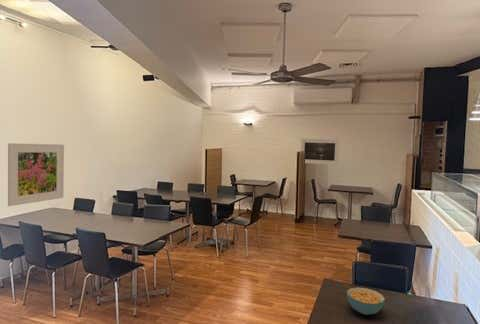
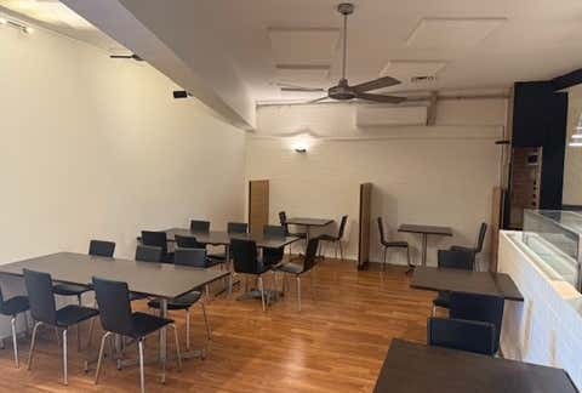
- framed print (38, 172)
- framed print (319, 151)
- cereal bowl (365, 303)
